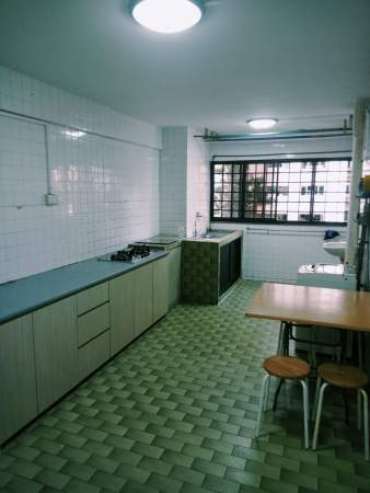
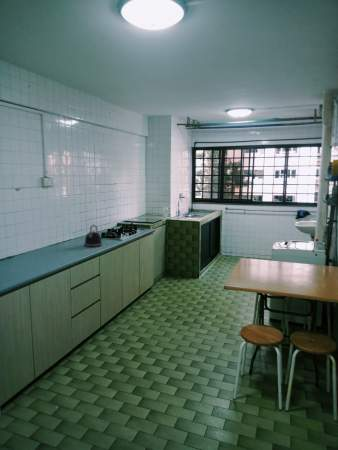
+ kettle (93, 235)
